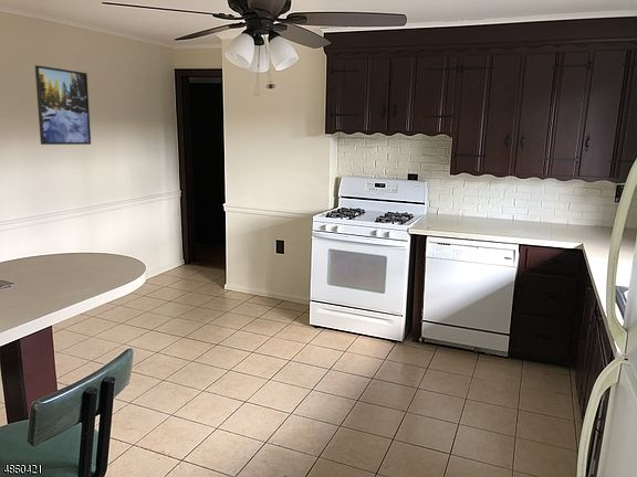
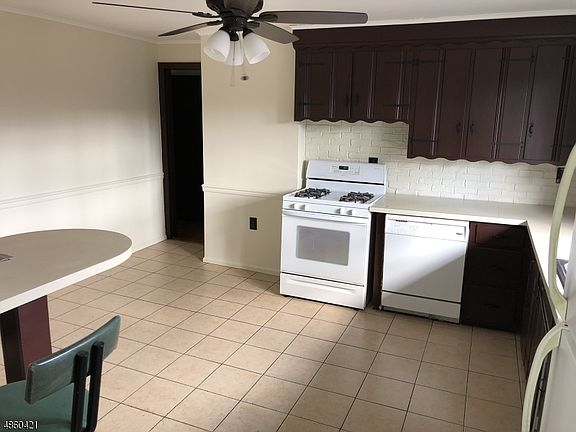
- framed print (64, 107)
